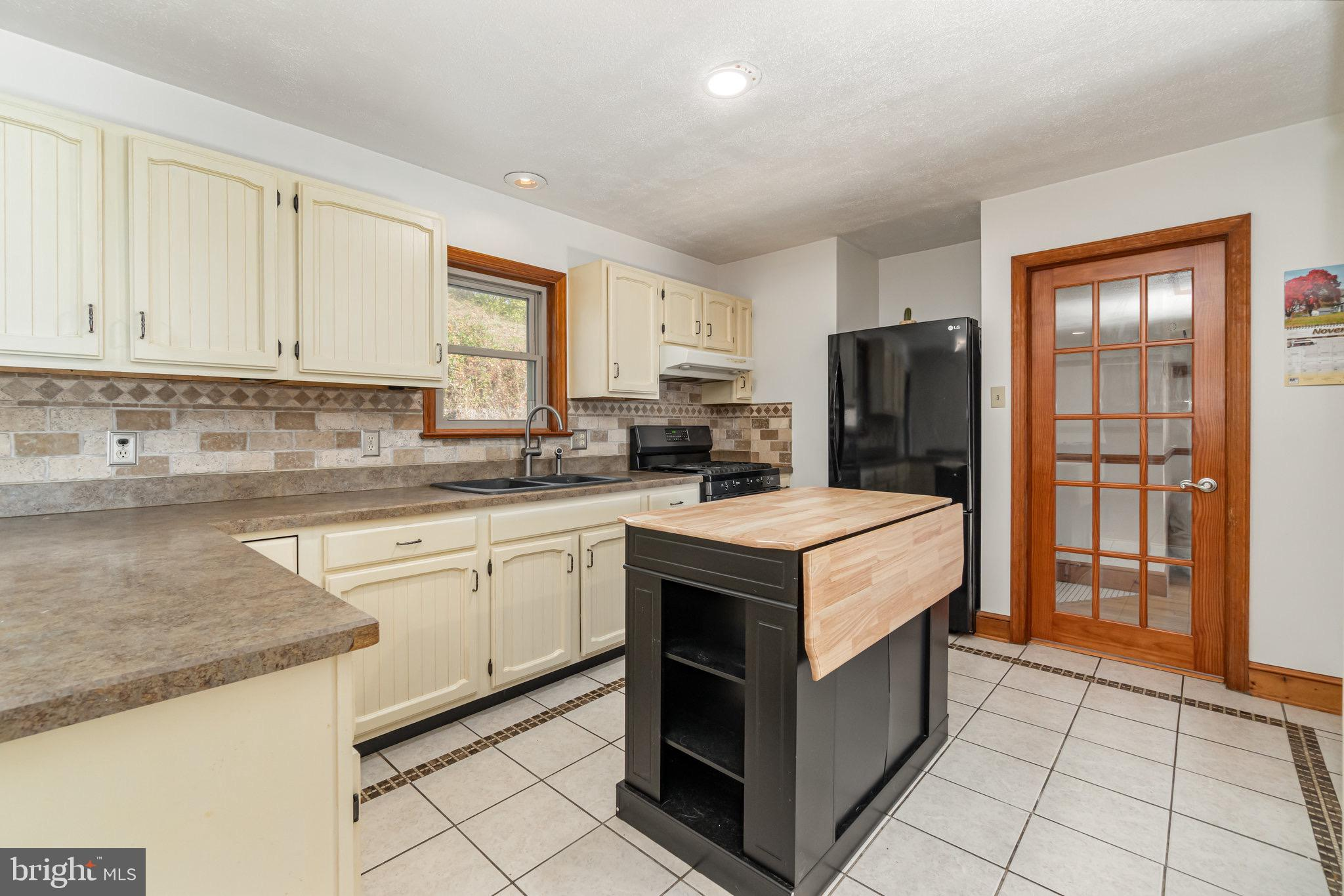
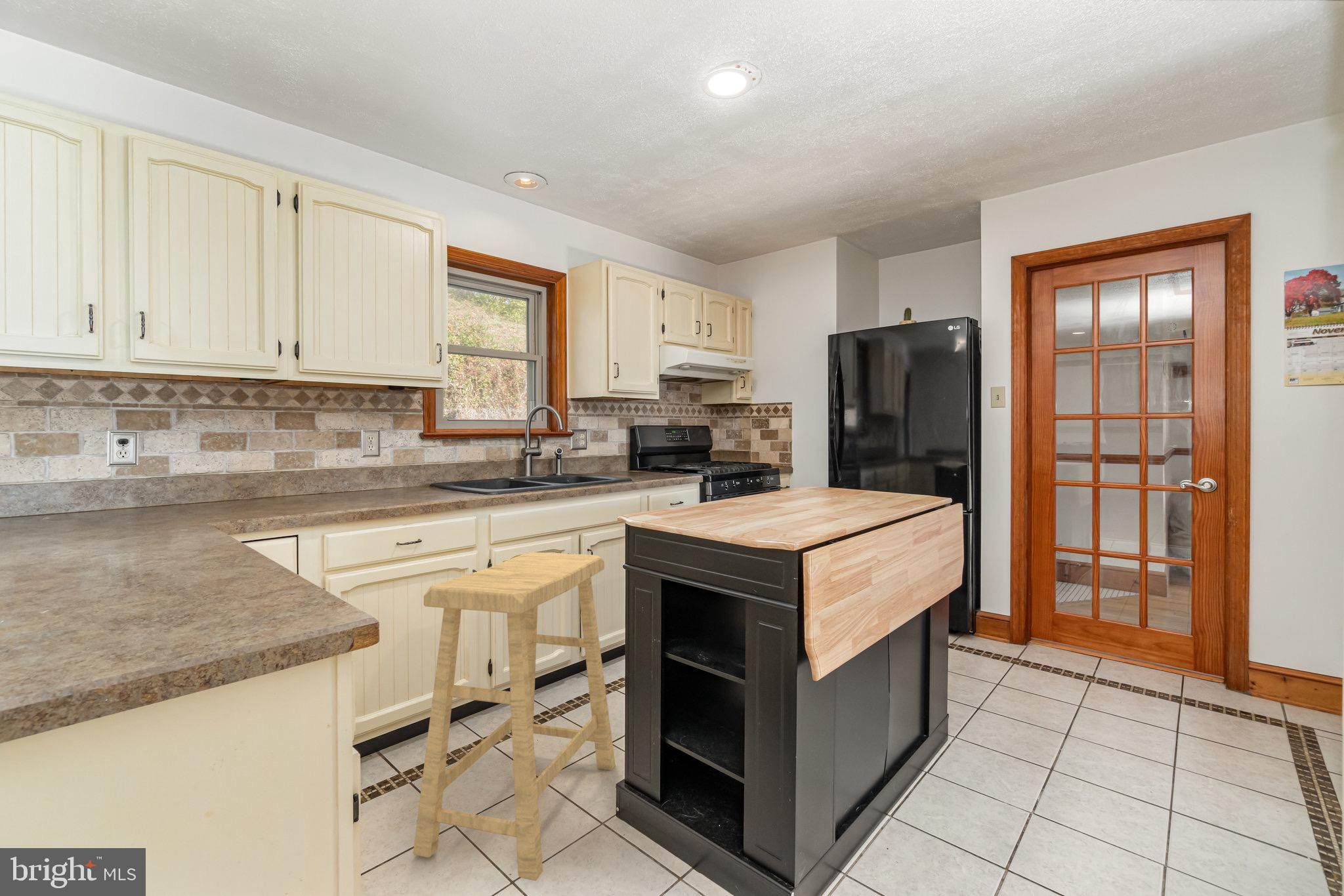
+ stool (525, 687)
